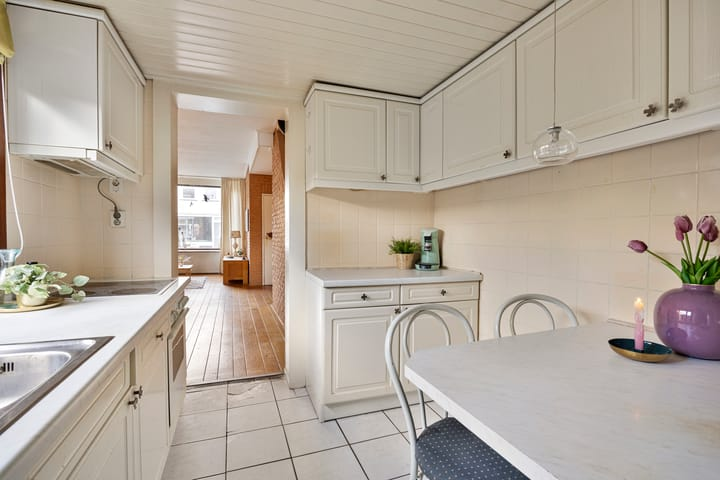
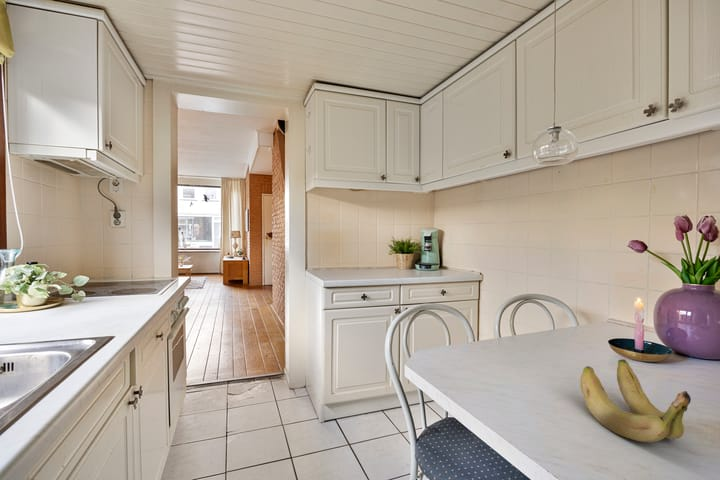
+ banana (632, 392)
